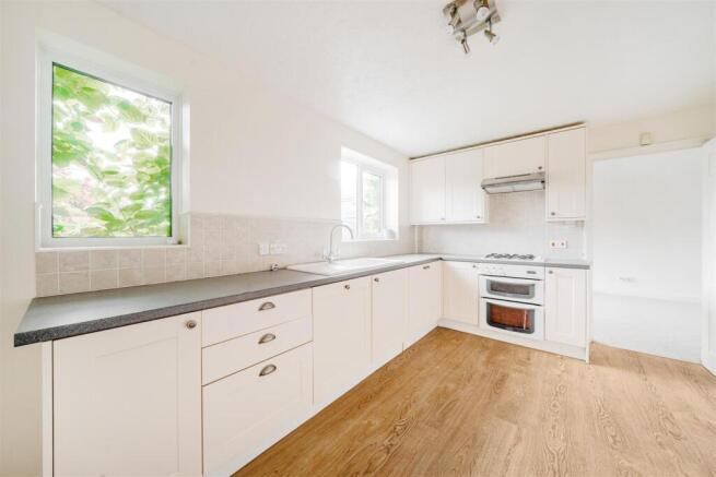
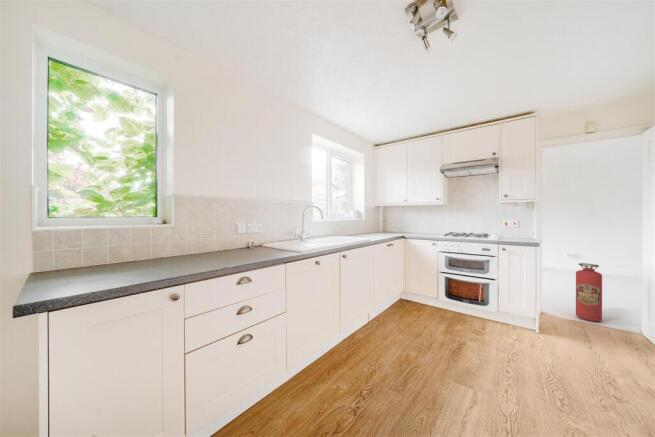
+ fire extinguisher (588, 291)
